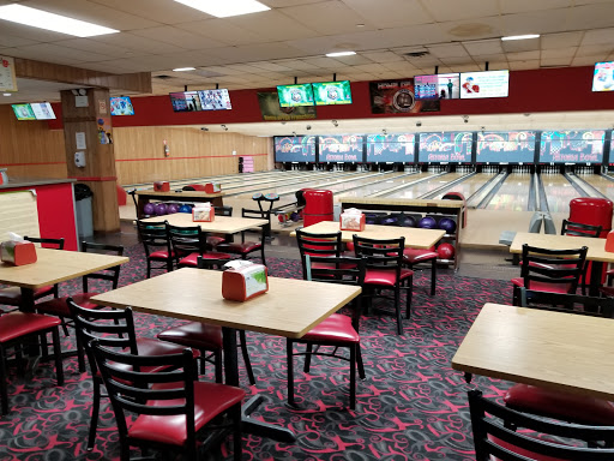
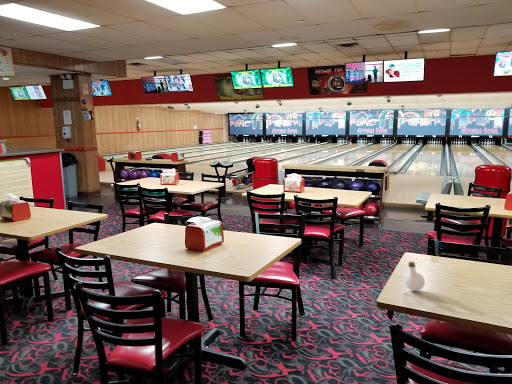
+ bottle (414, 276)
